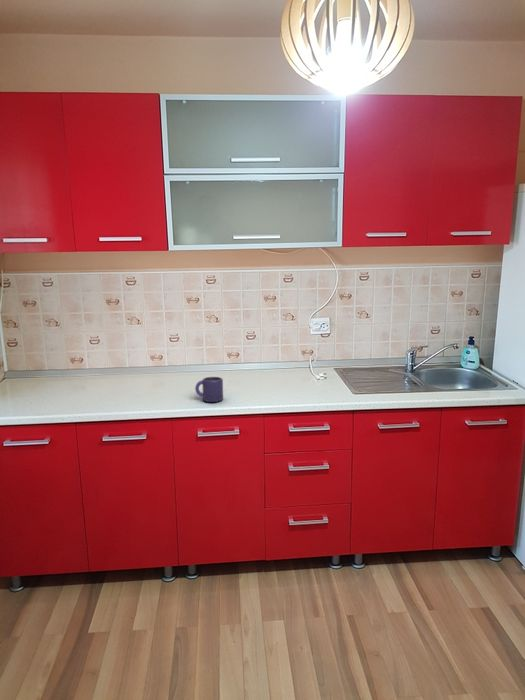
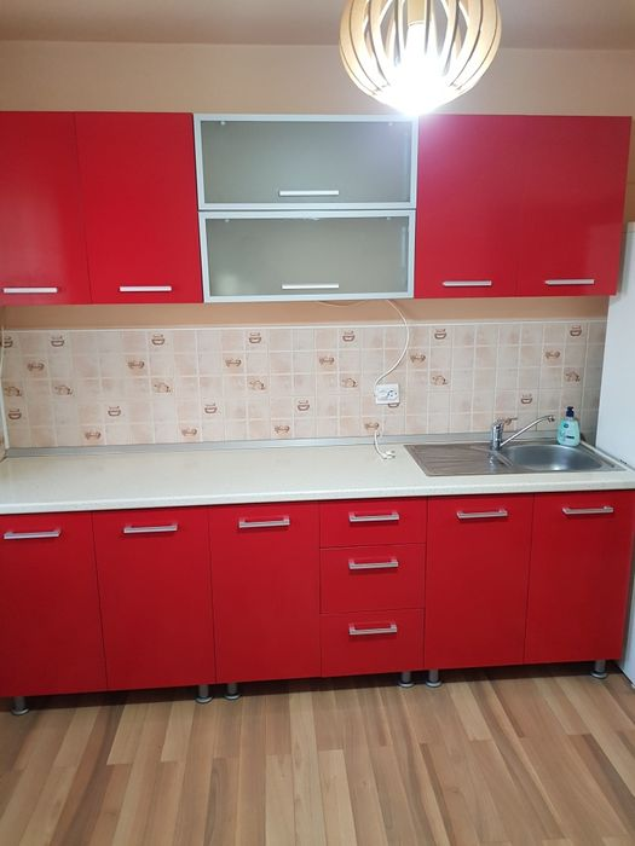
- mug (209, 389)
